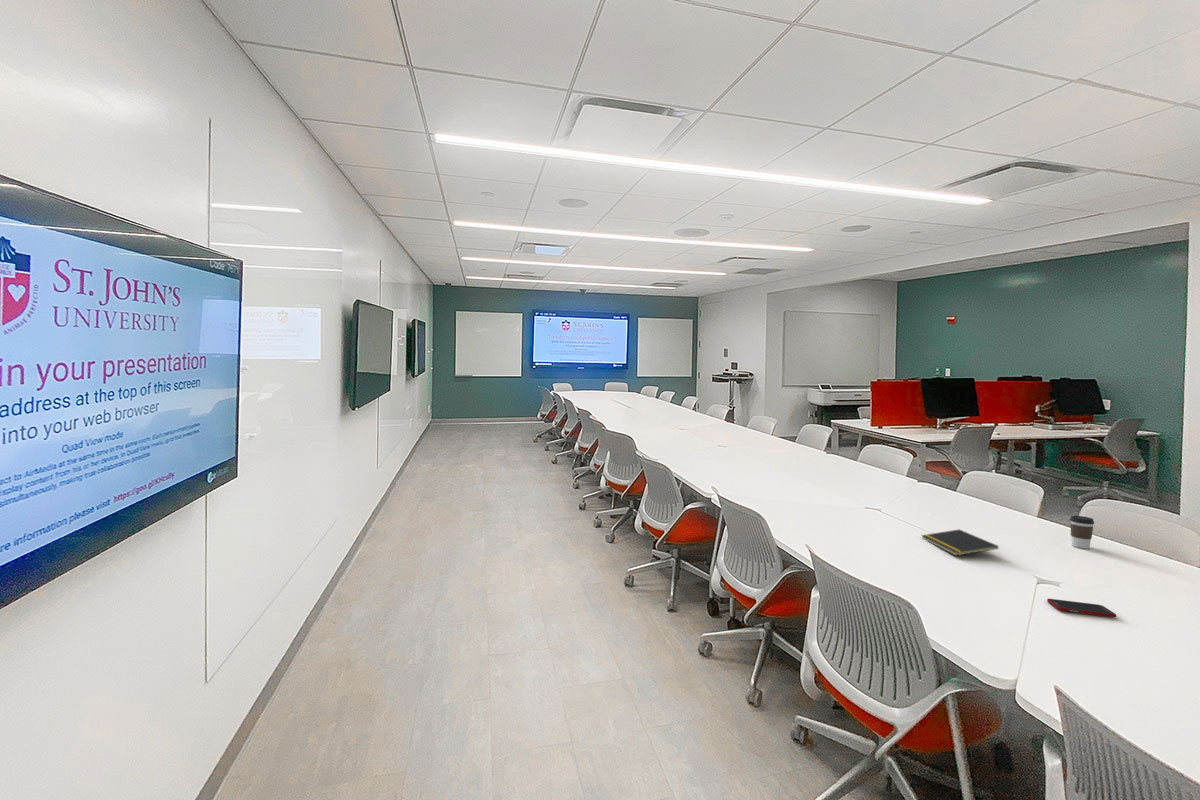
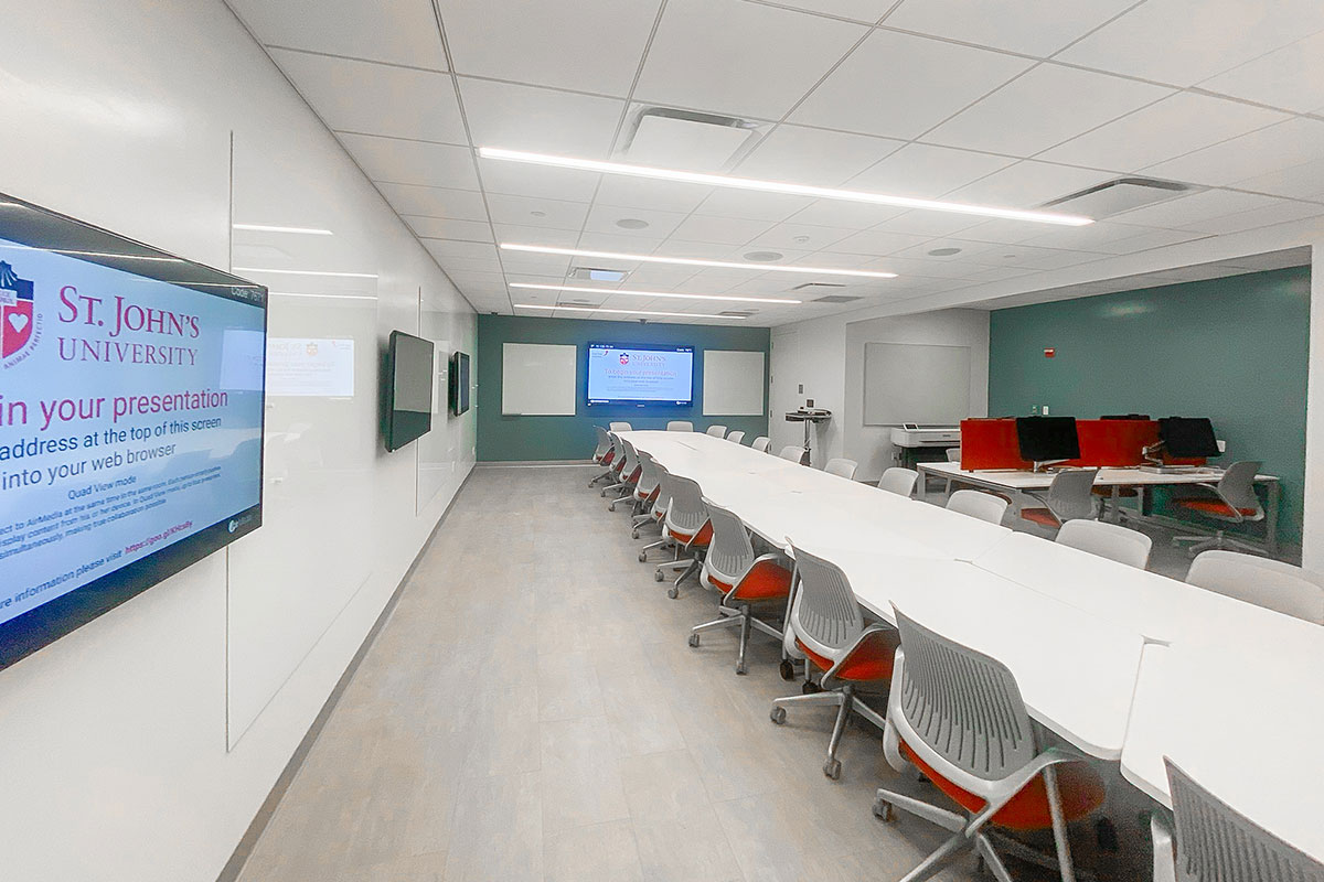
- cell phone (1080, 607)
- coffee cup (1081, 532)
- notepad (957, 541)
